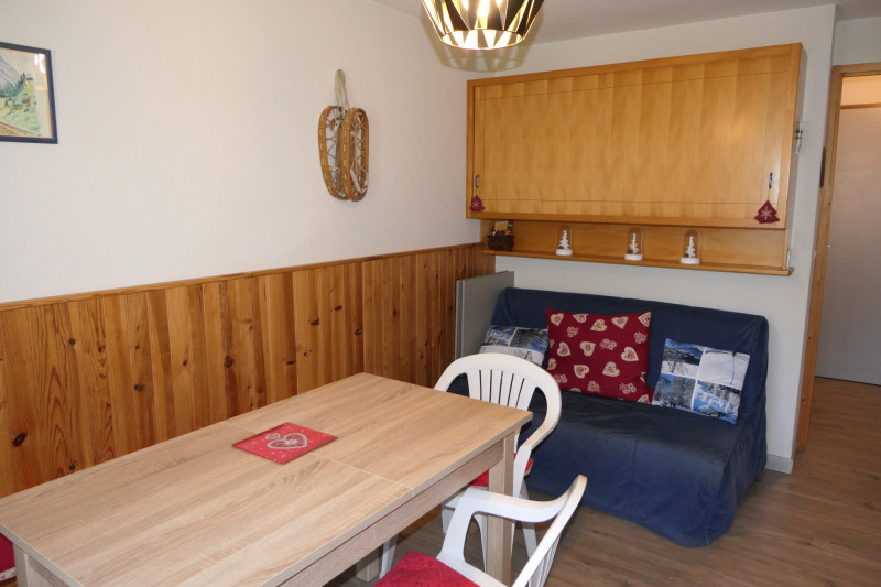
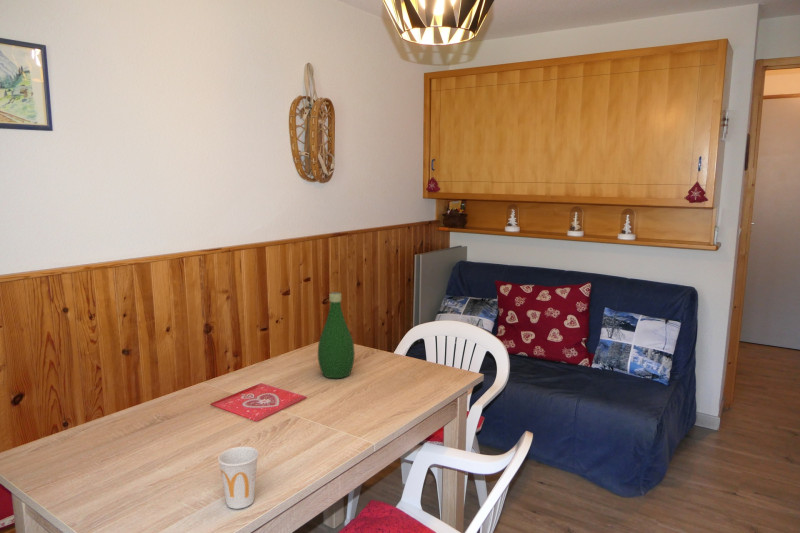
+ bottle (335, 333)
+ cup (239, 478)
